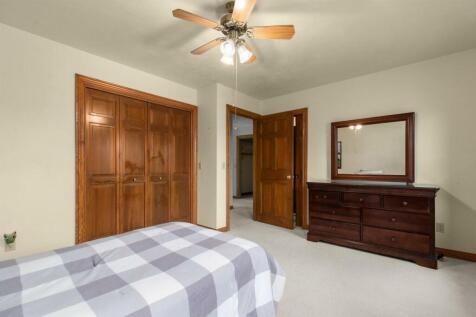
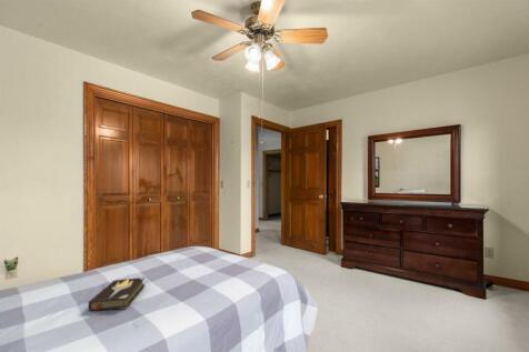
+ hardback book (119, 292)
